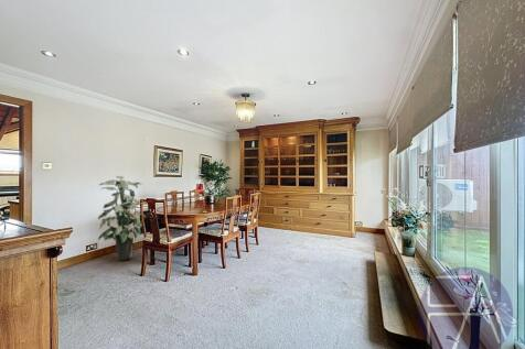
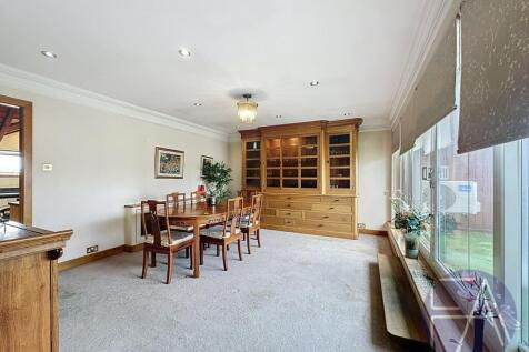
- indoor plant (121, 217)
